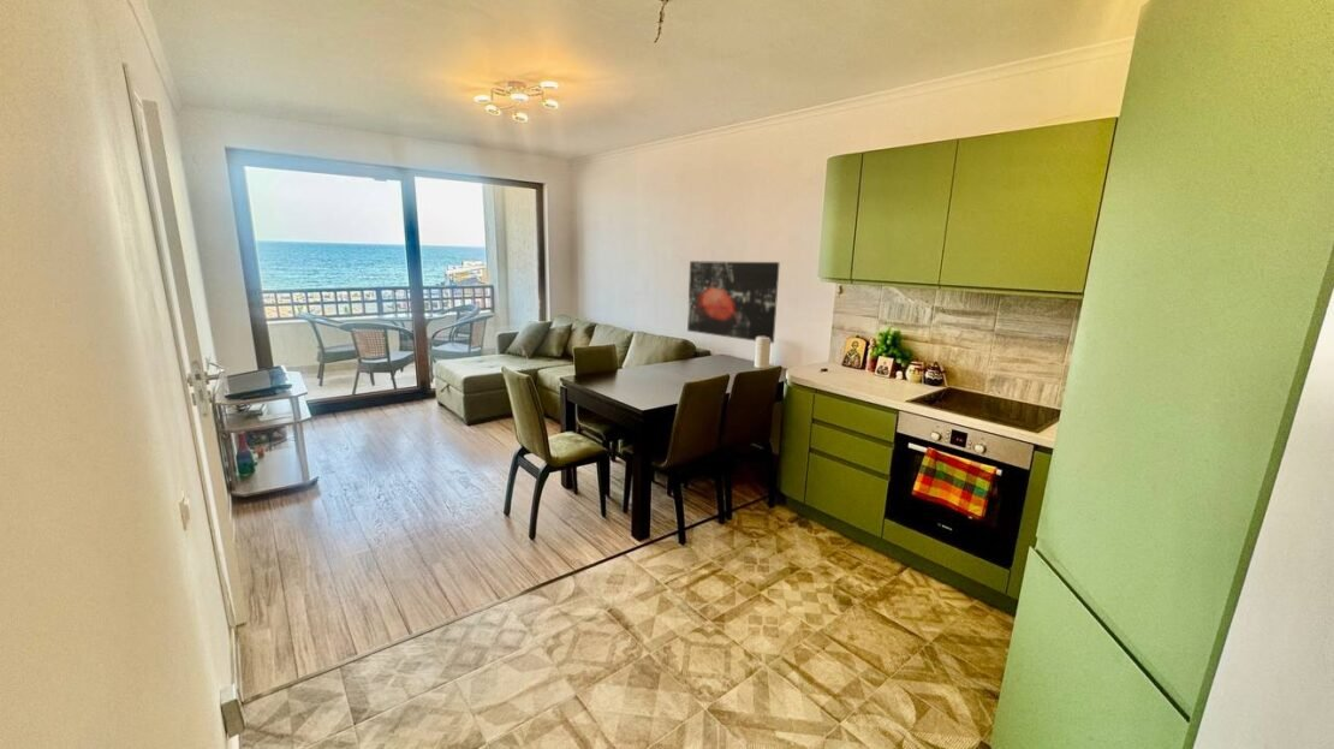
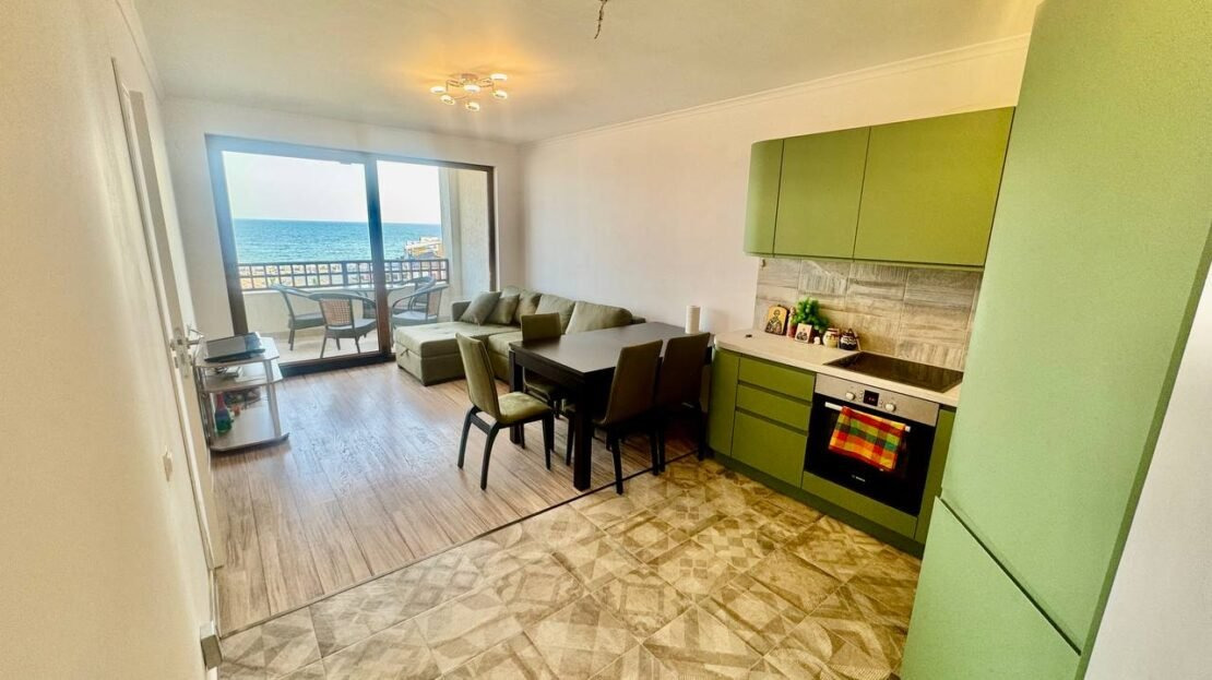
- wall art (728, 299)
